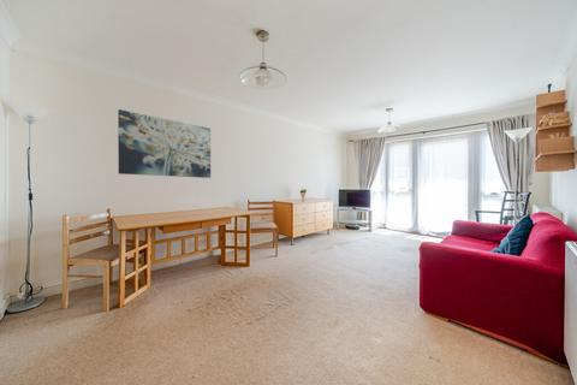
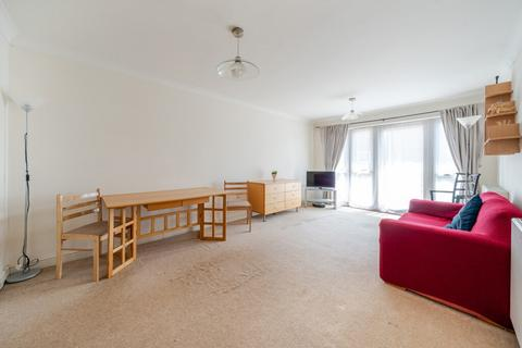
- wall art (169, 148)
